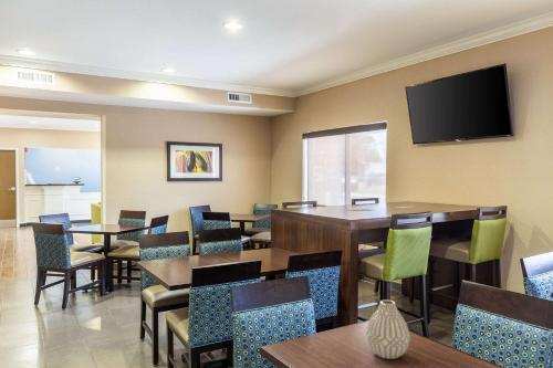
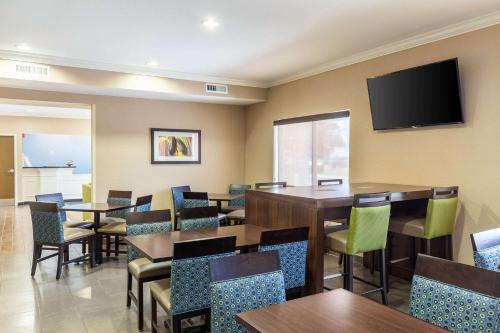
- vase (387, 327)
